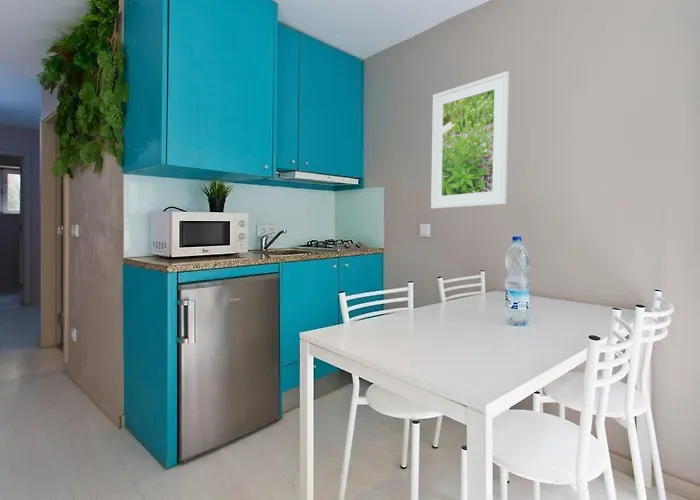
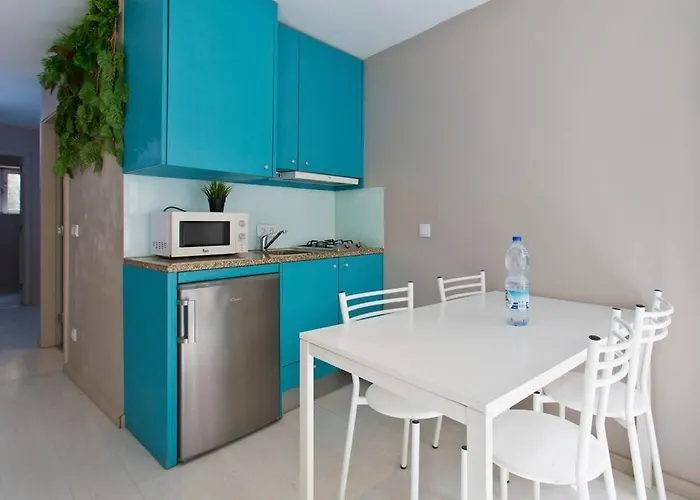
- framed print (467, 145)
